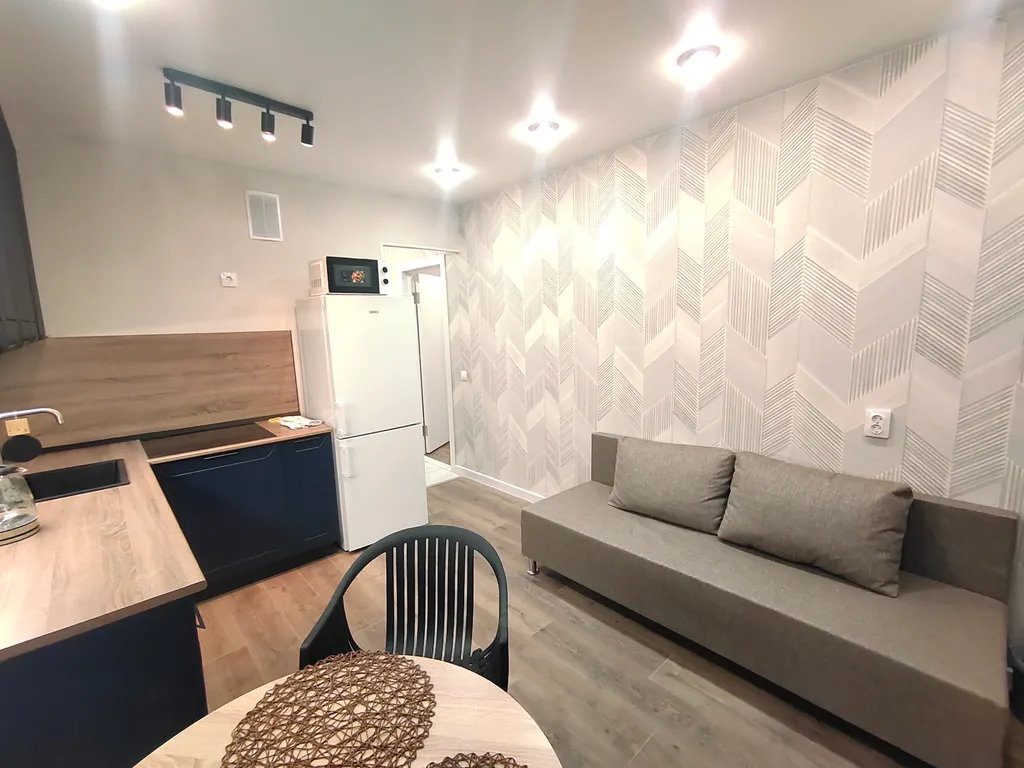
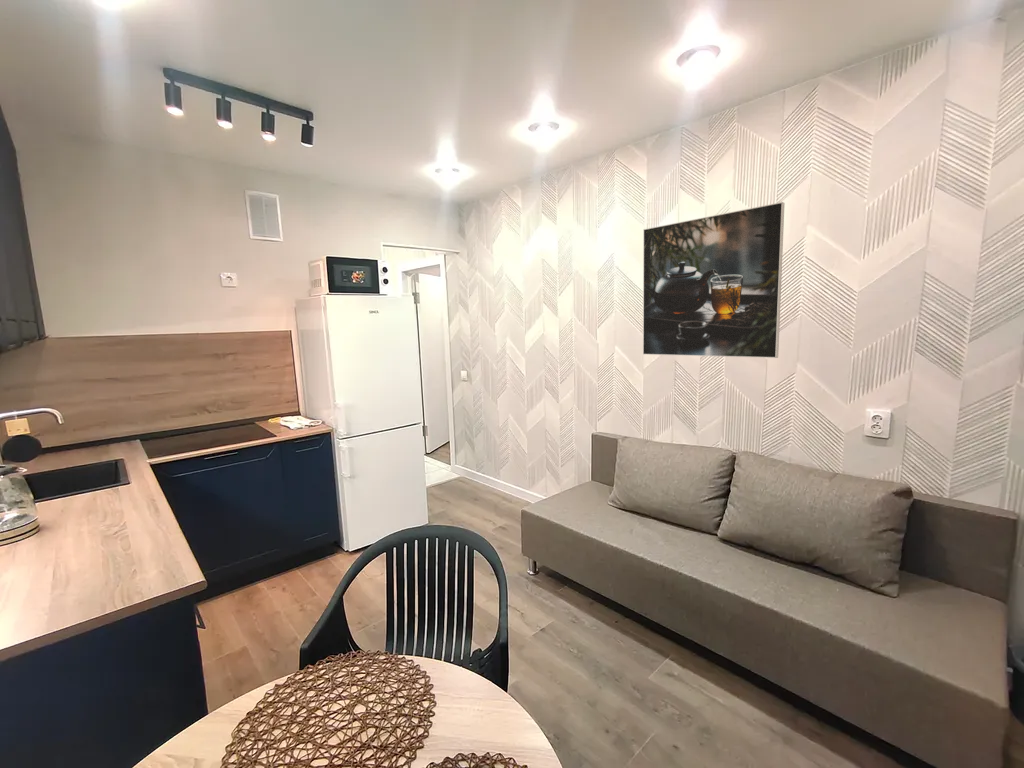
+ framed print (705, 288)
